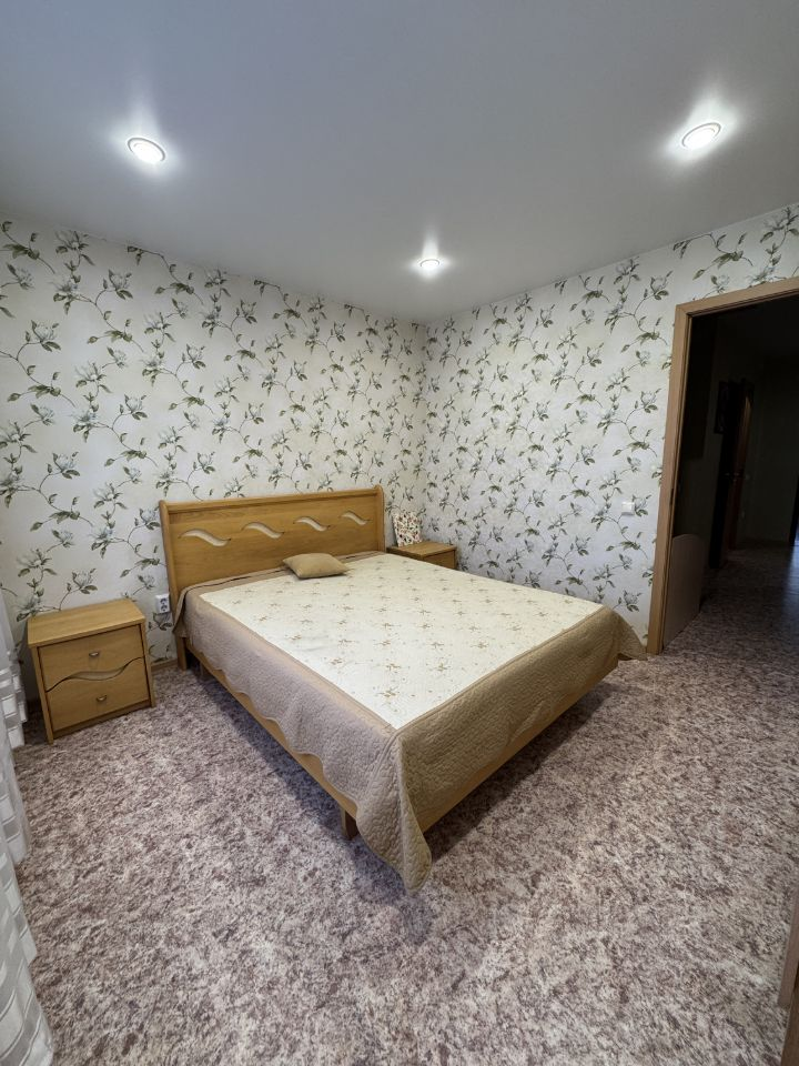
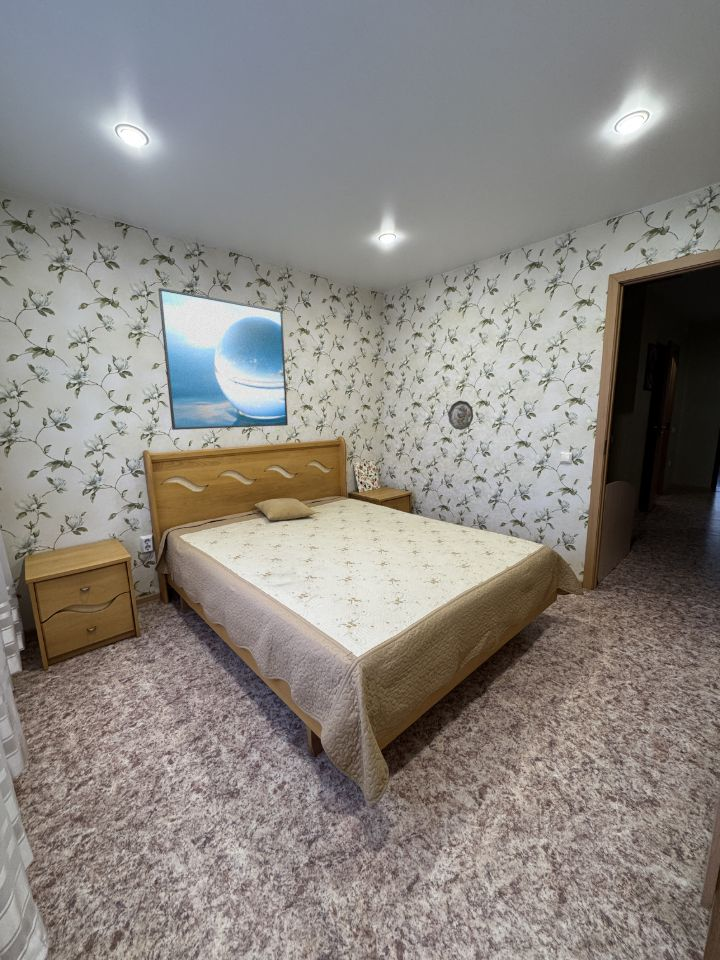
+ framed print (231, 365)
+ decorative plate (461, 415)
